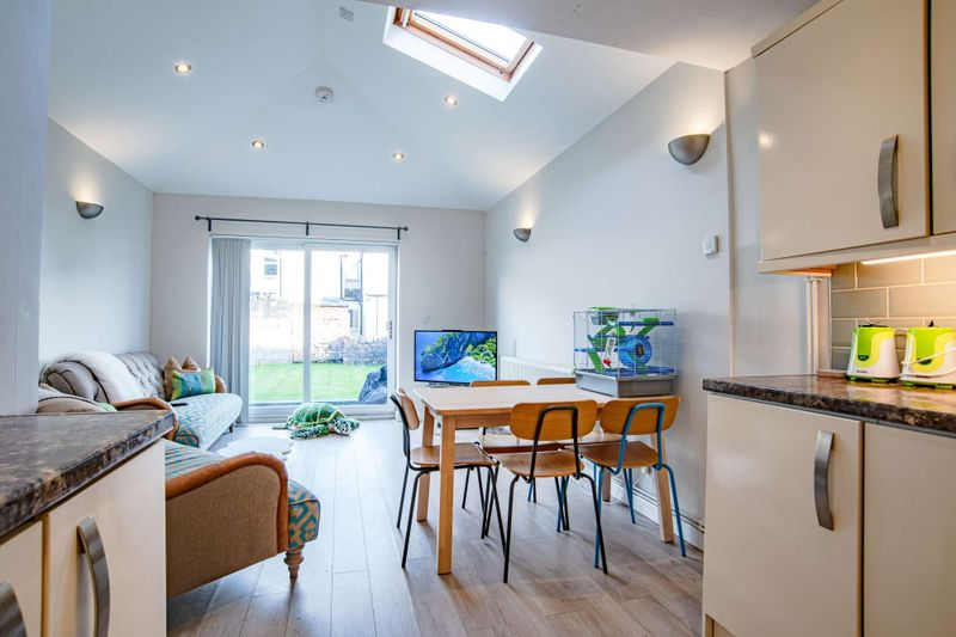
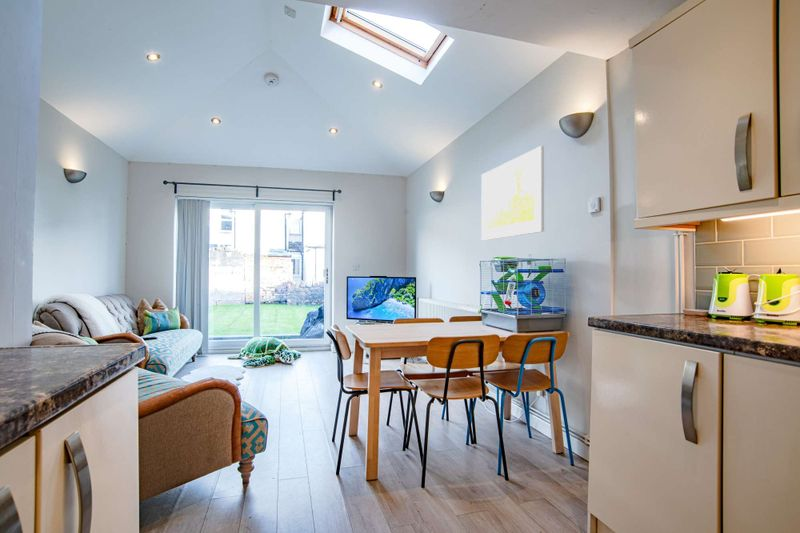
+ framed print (508, 199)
